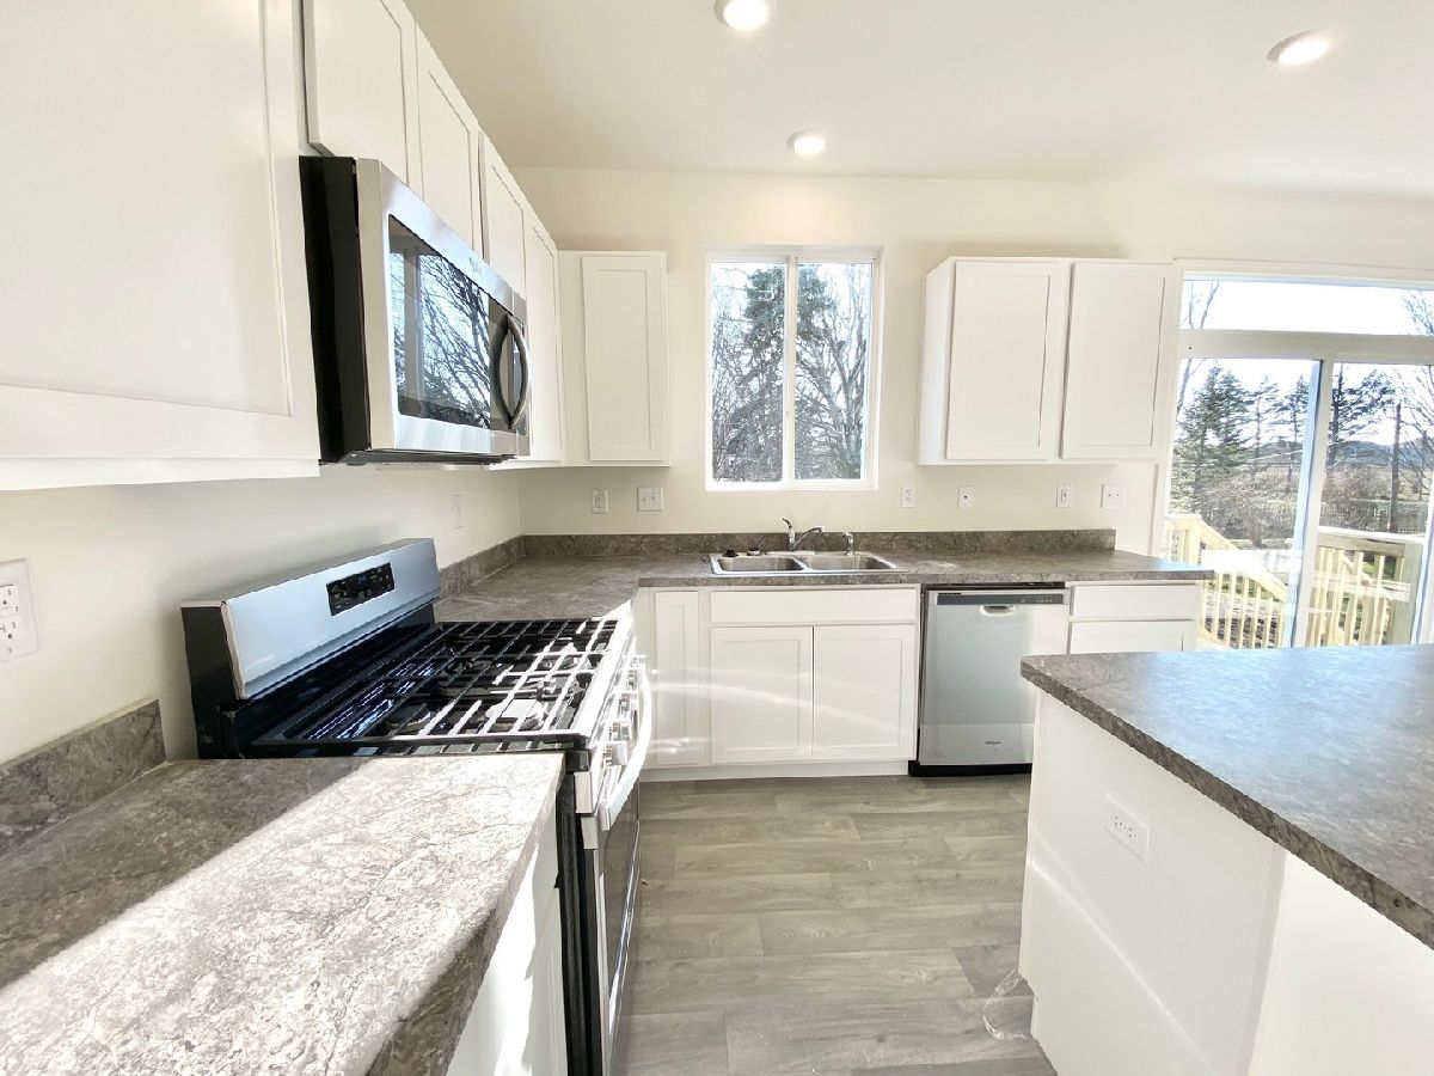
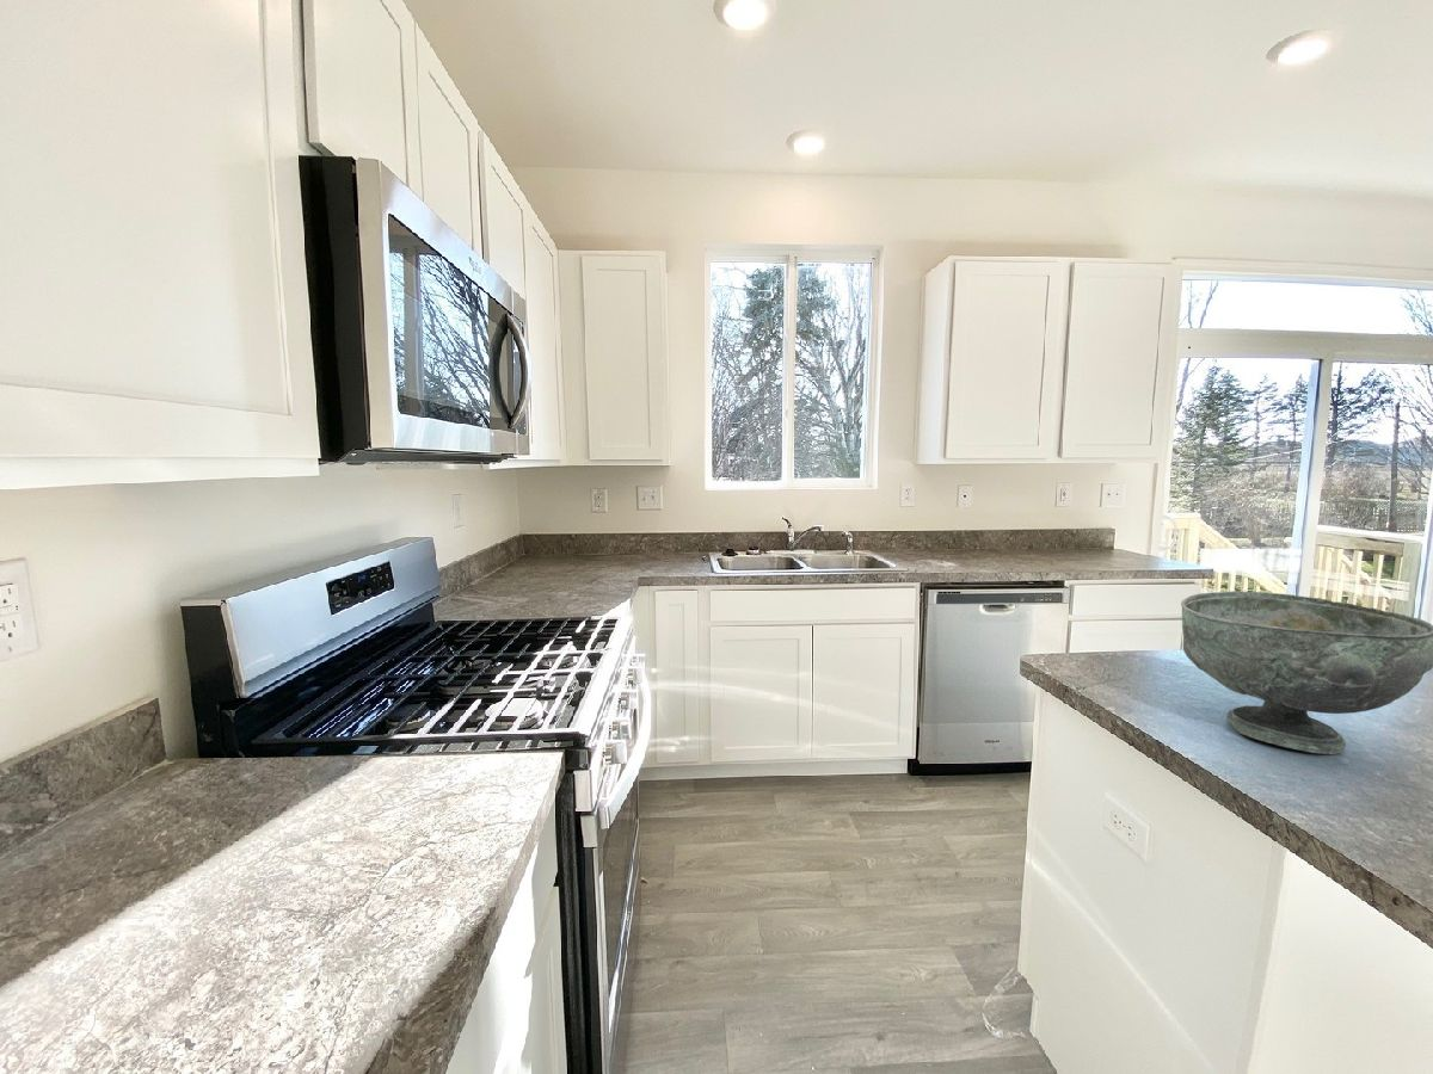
+ decorative bowl (1289, 672)
